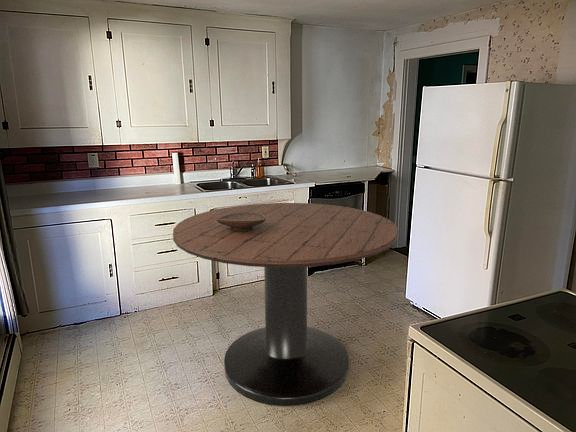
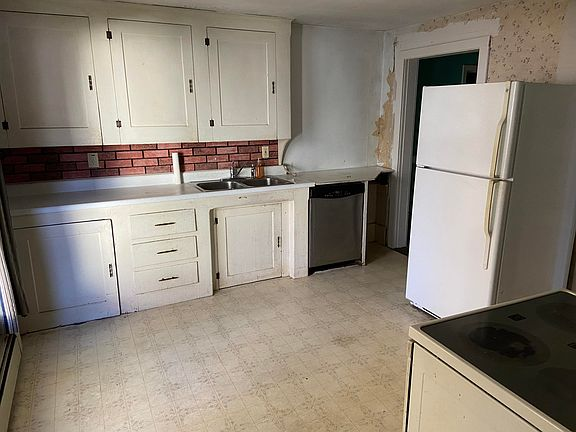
- dining table (286, 297)
- decorative bowl (241, 221)
